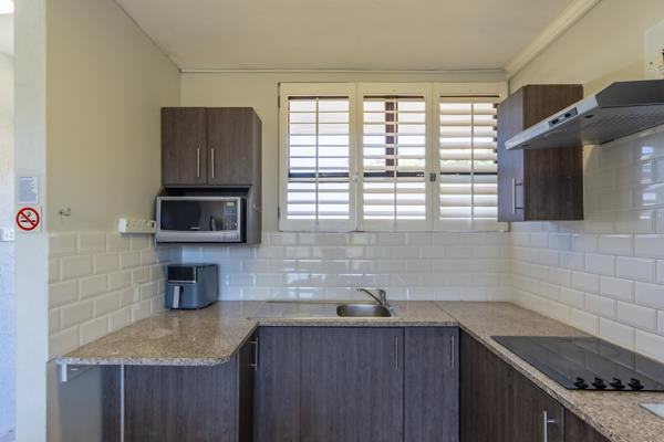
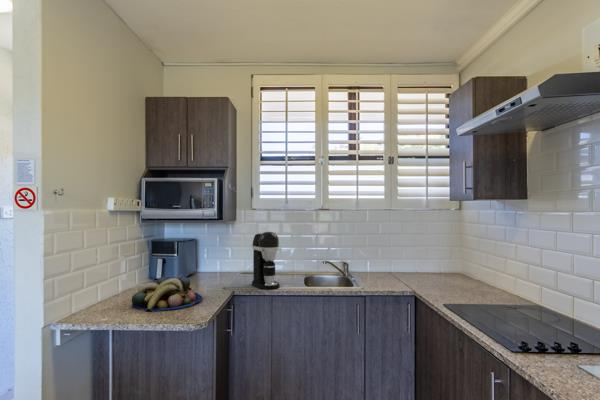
+ fruit bowl (168, 289)
+ coffee maker (265, 258)
